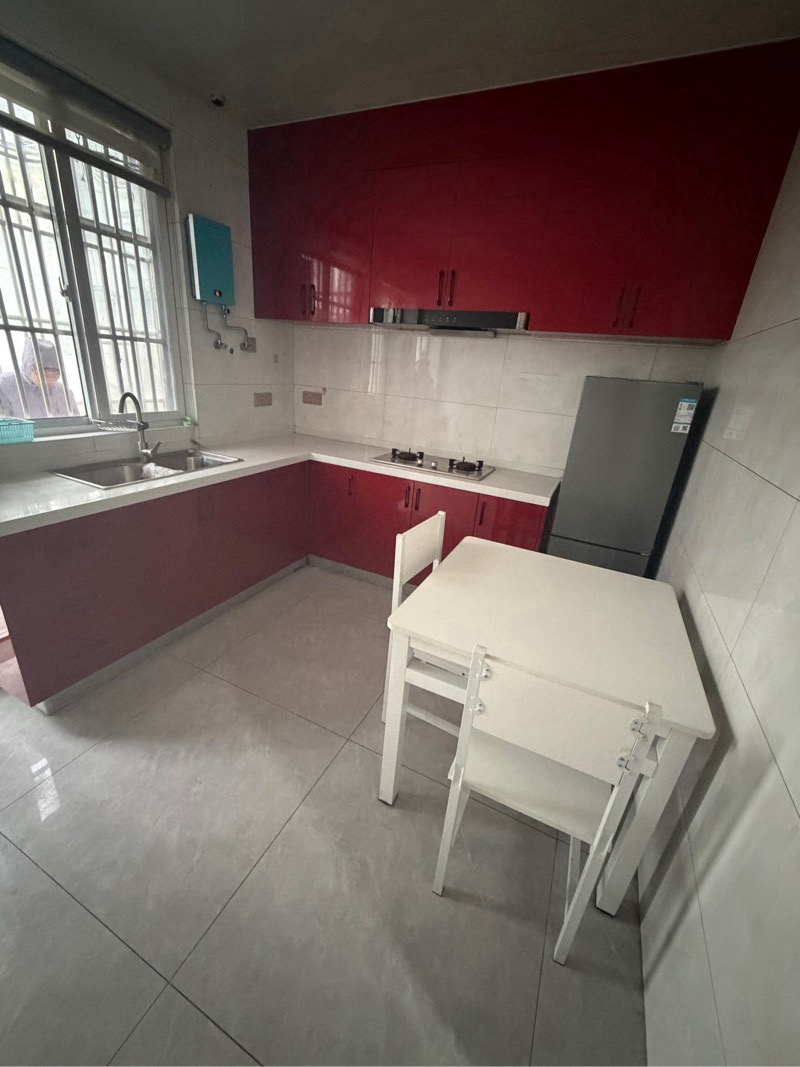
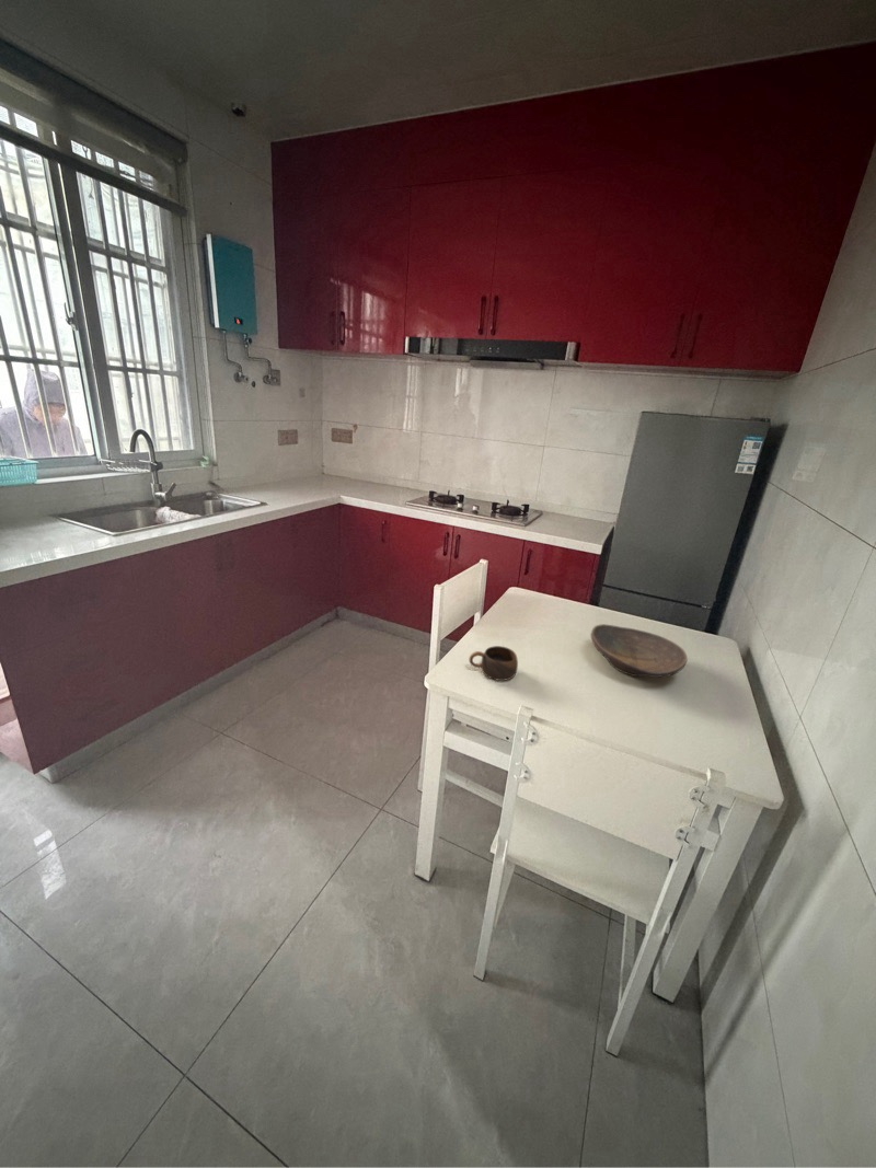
+ cup (493, 661)
+ decorative bowl (634, 654)
